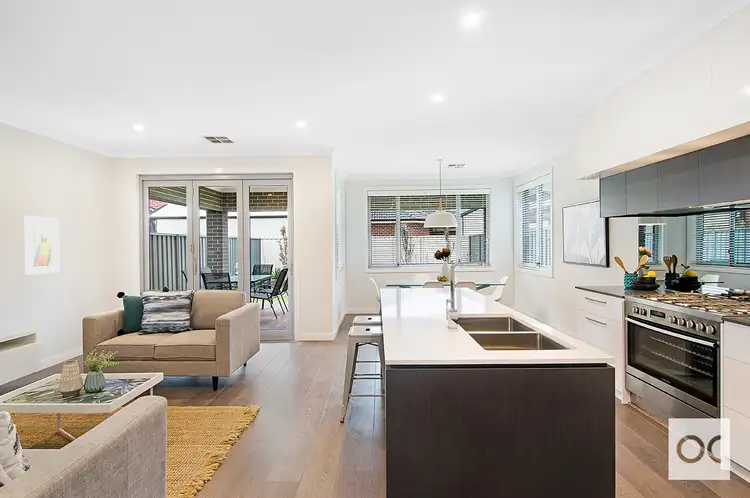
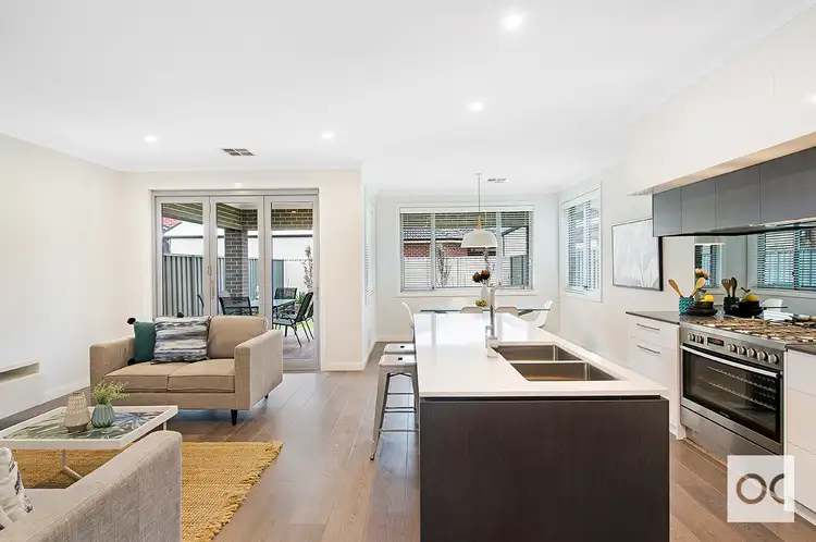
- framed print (42, 245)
